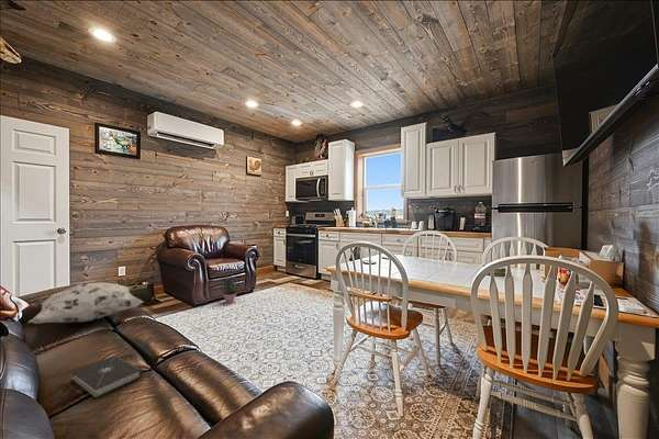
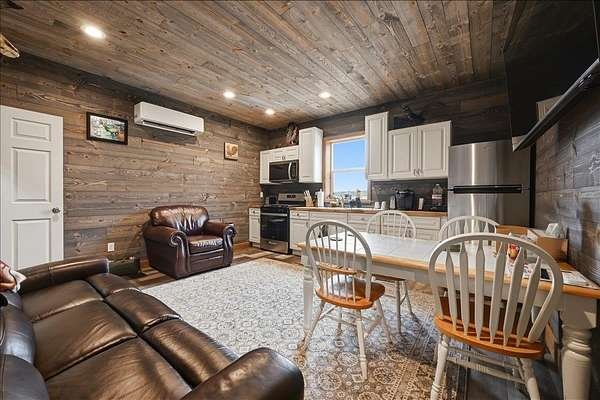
- decorative pillow (89, 301)
- potted plant (230, 288)
- book (107, 373)
